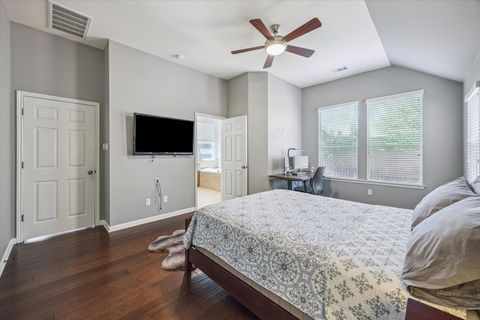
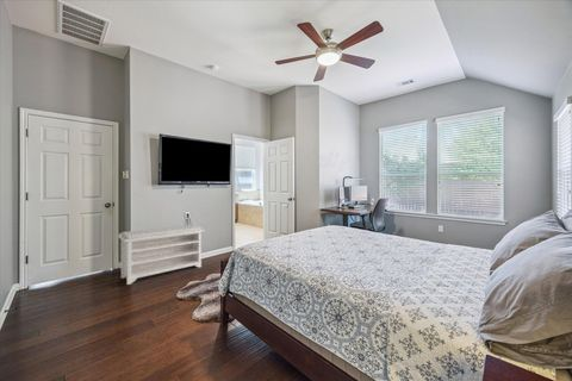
+ bench (163, 250)
